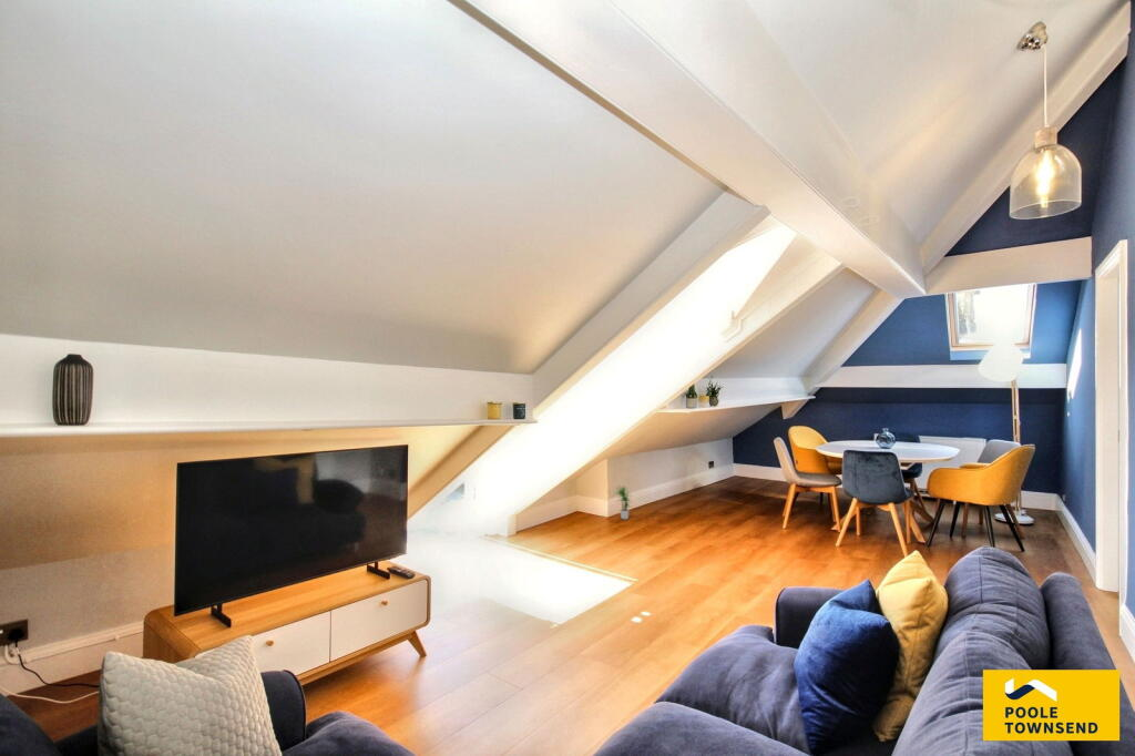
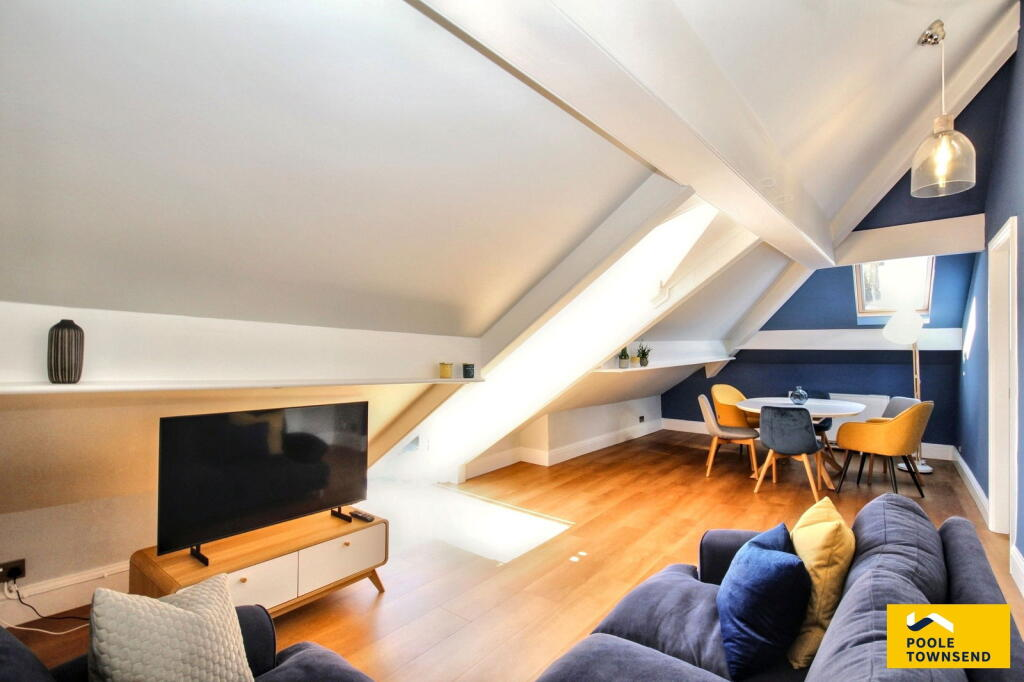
- potted plant (624, 501)
